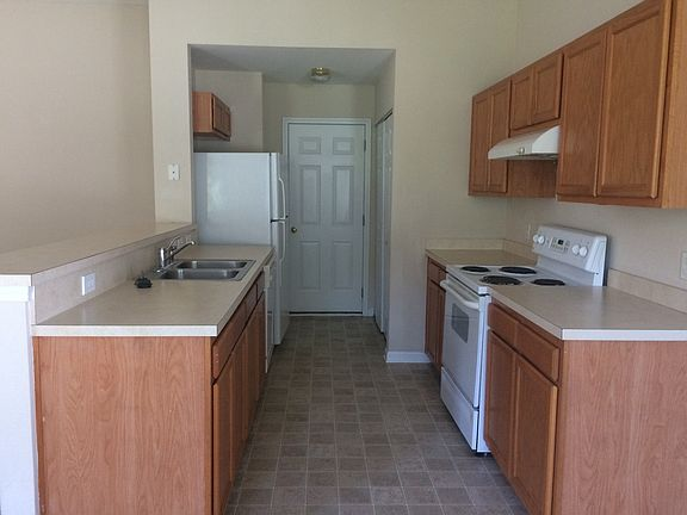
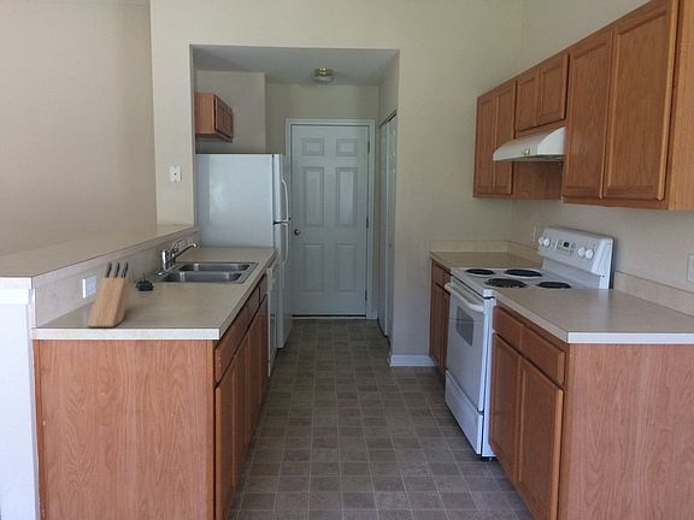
+ knife block (110, 292)
